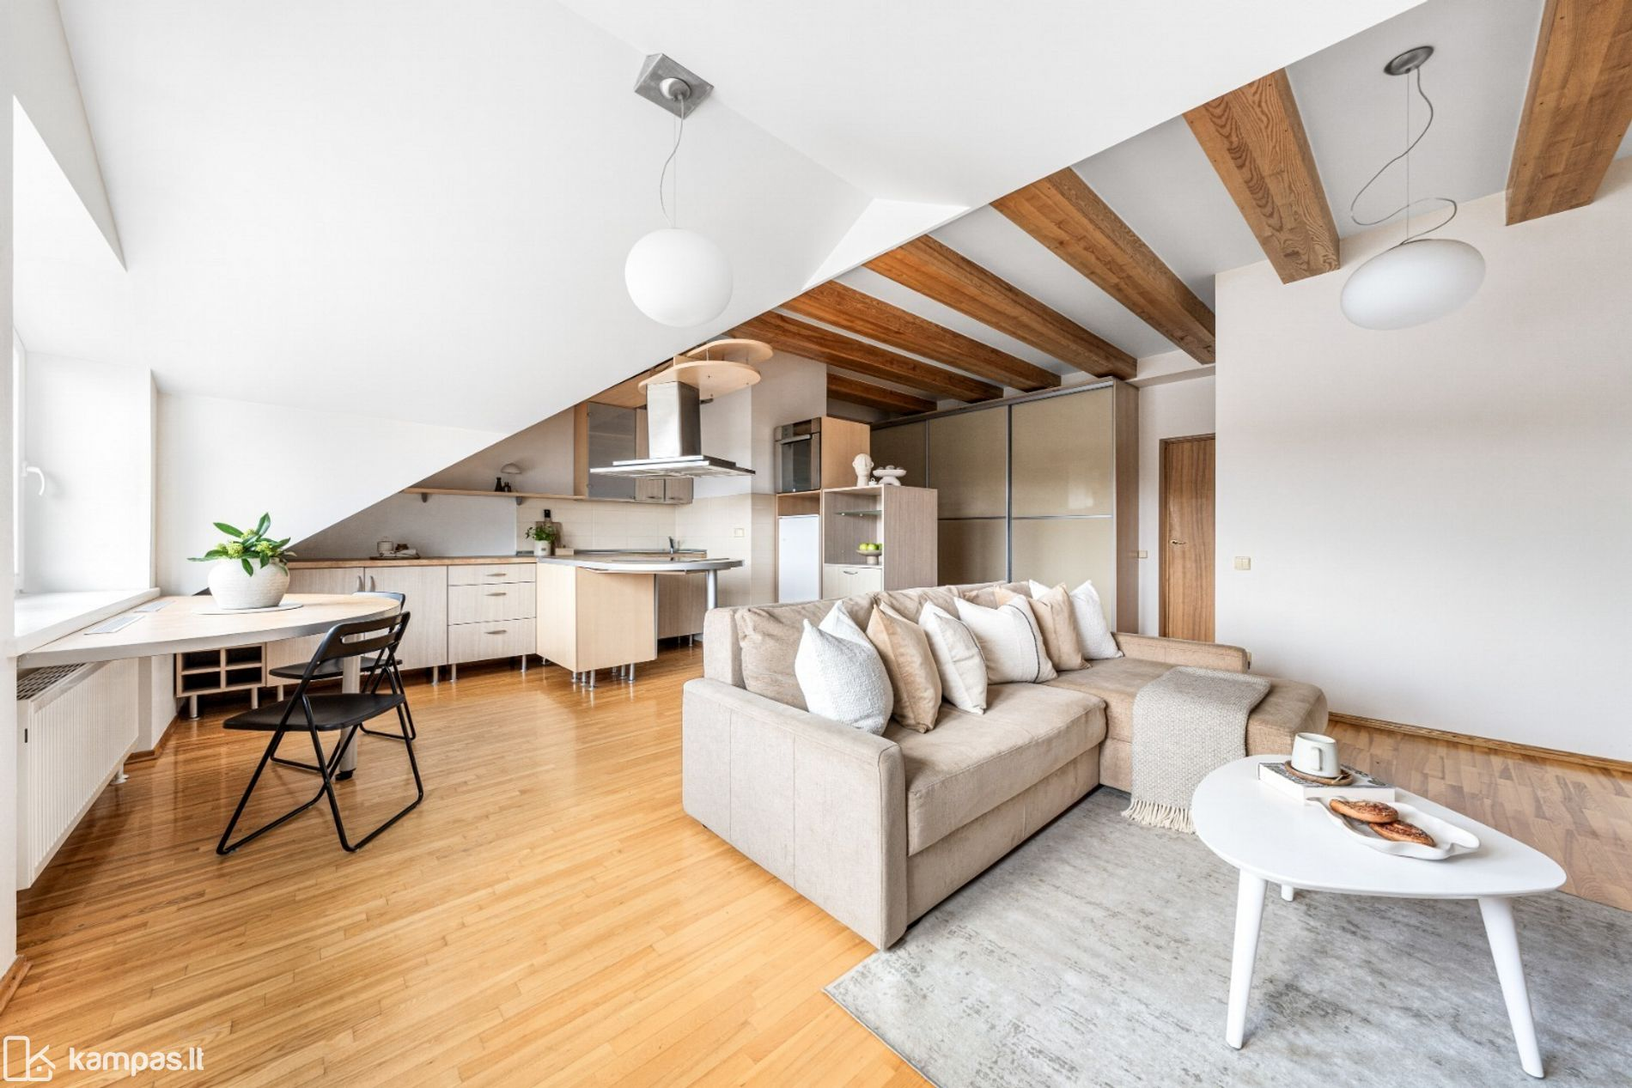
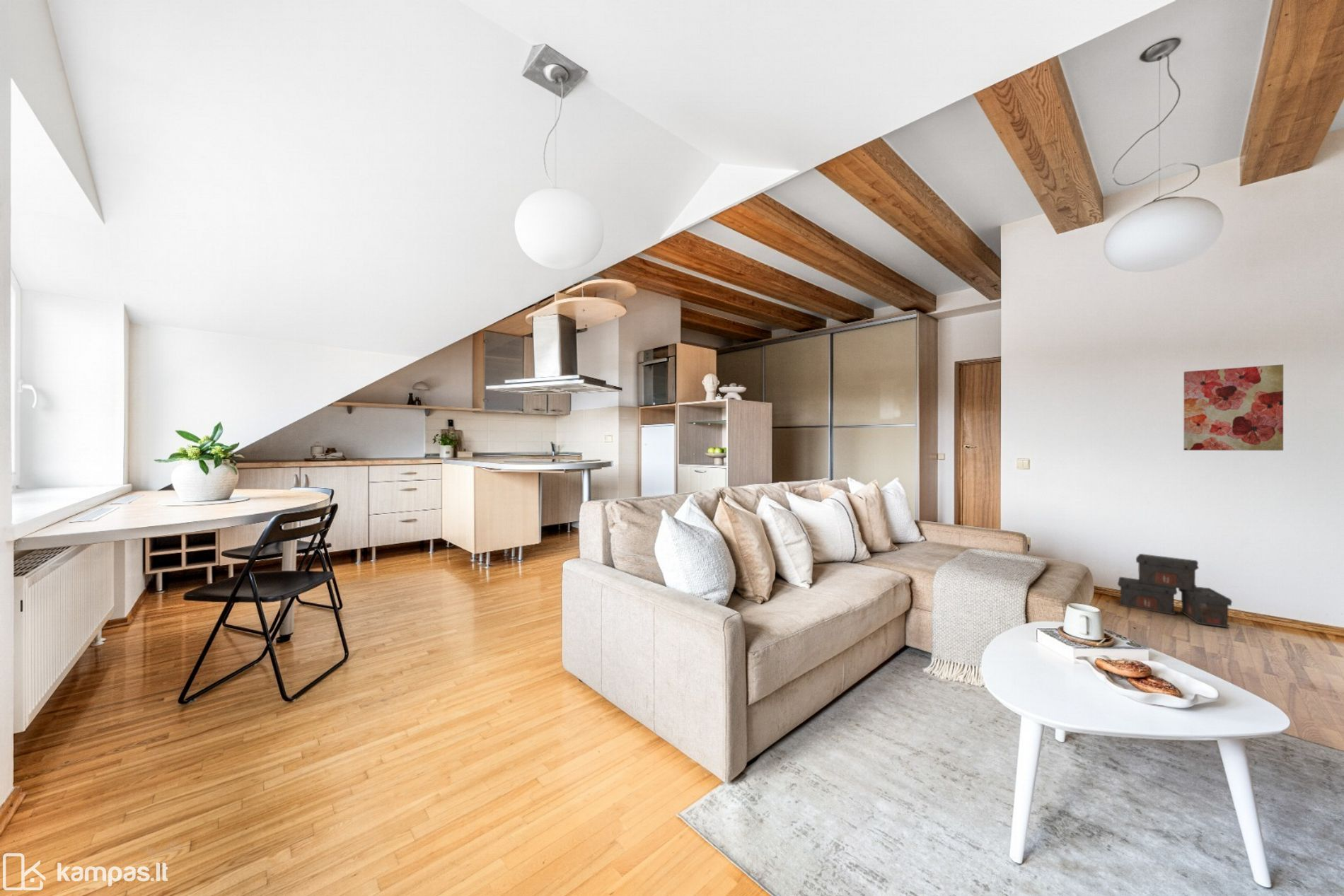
+ wall art (1231, 409)
+ storage box (1170, 586)
